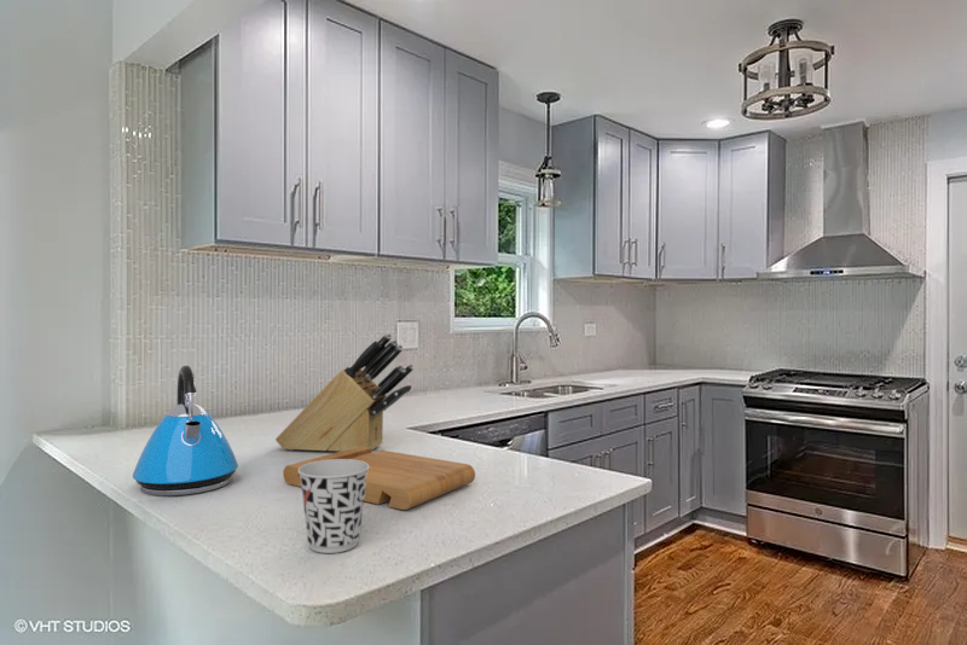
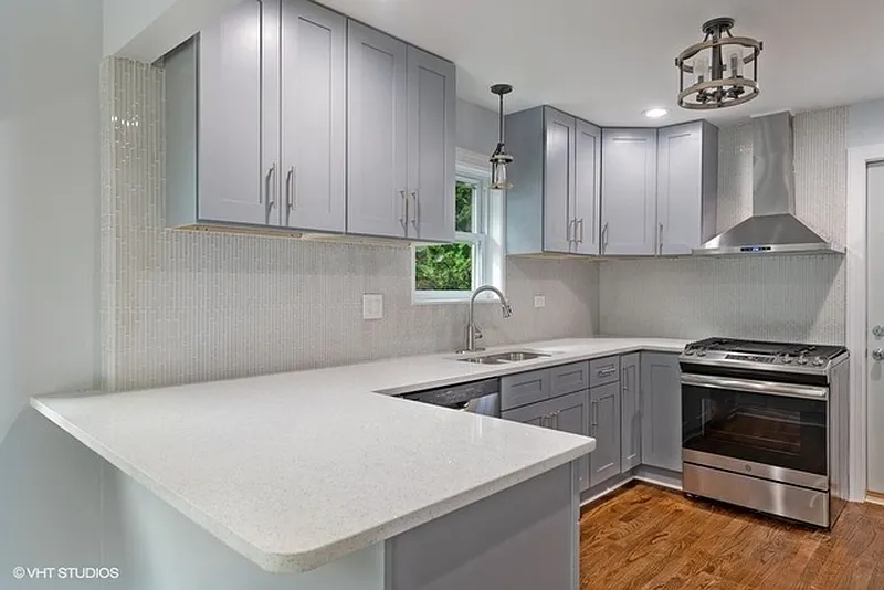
- kettle (186, 424)
- cup (334, 505)
- cutting board (378, 473)
- knife block (346, 390)
